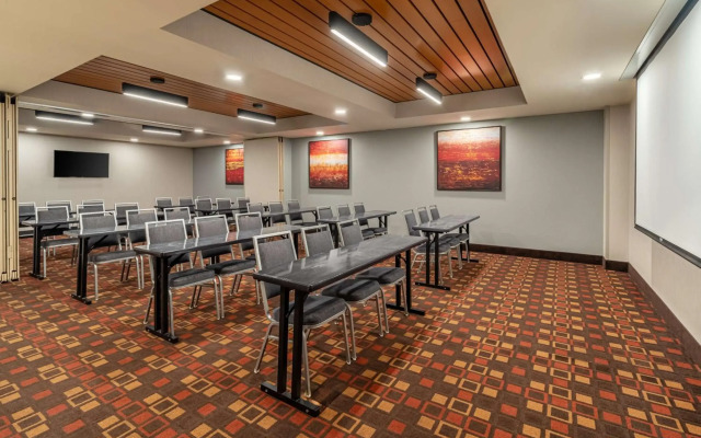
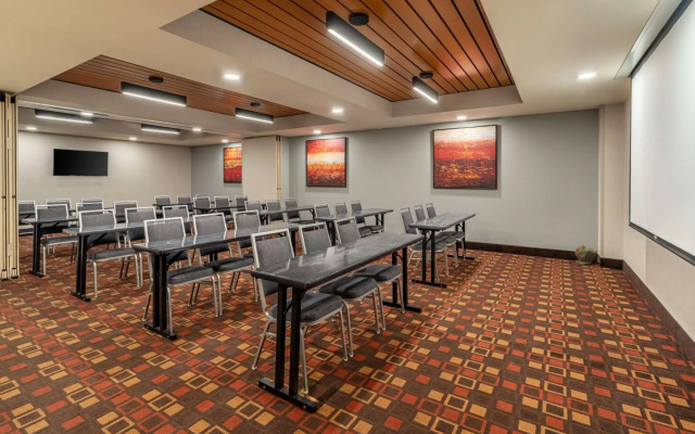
+ potted plant (585, 254)
